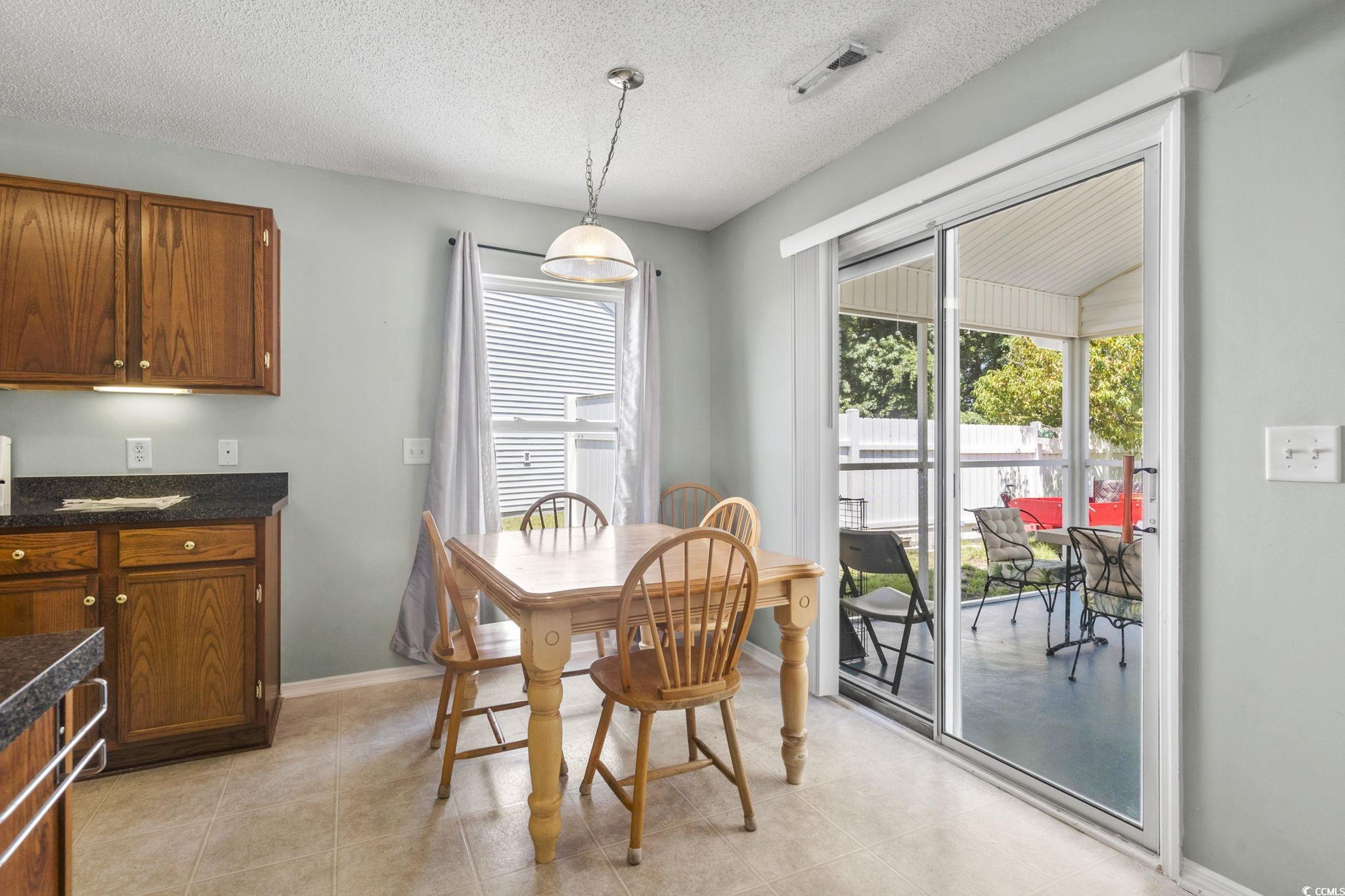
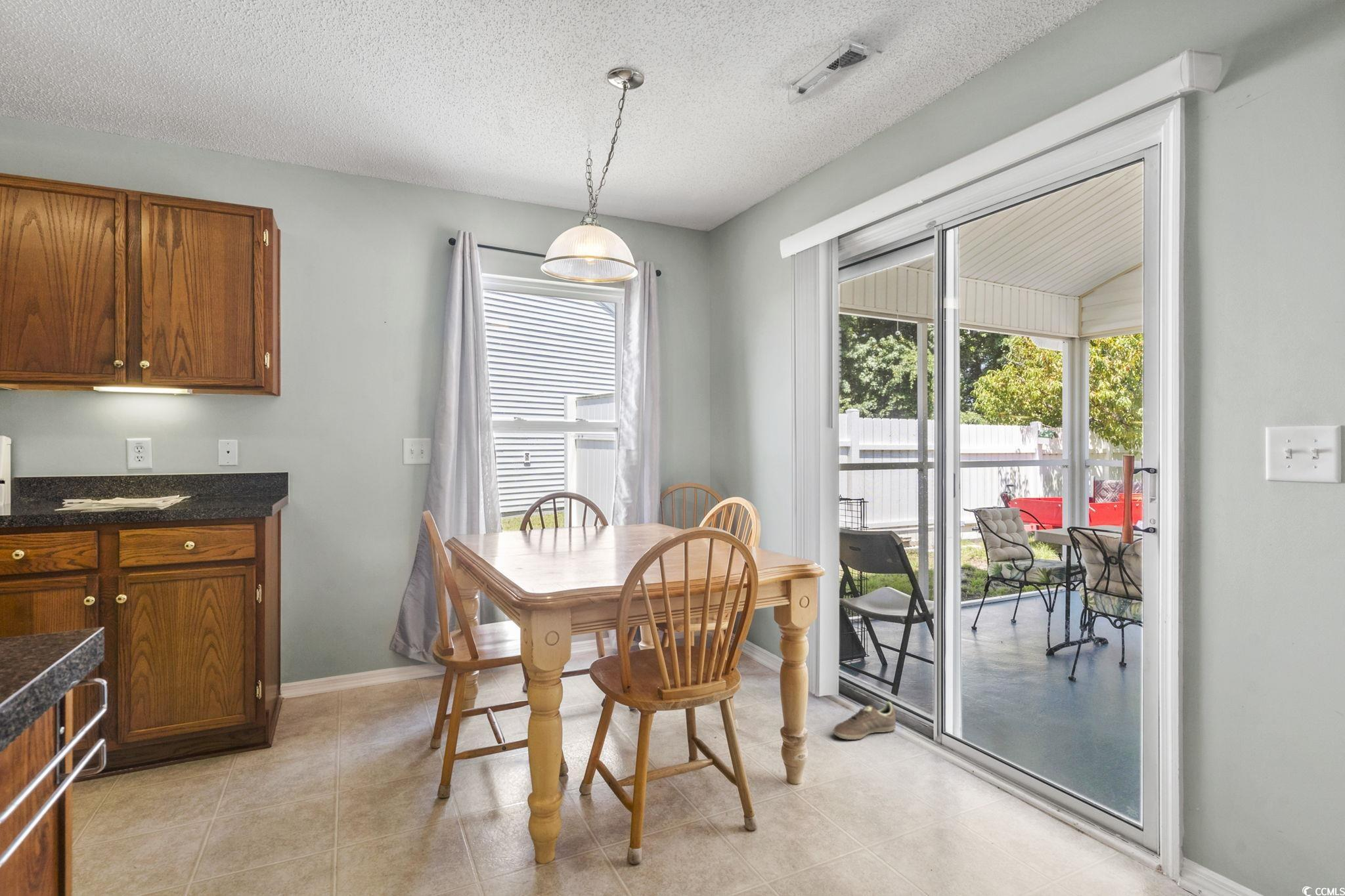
+ sneaker (864, 718)
